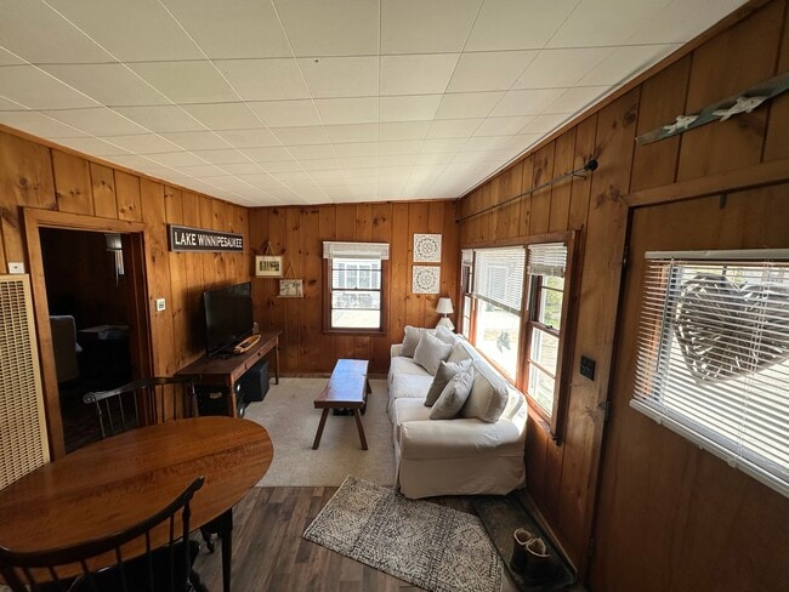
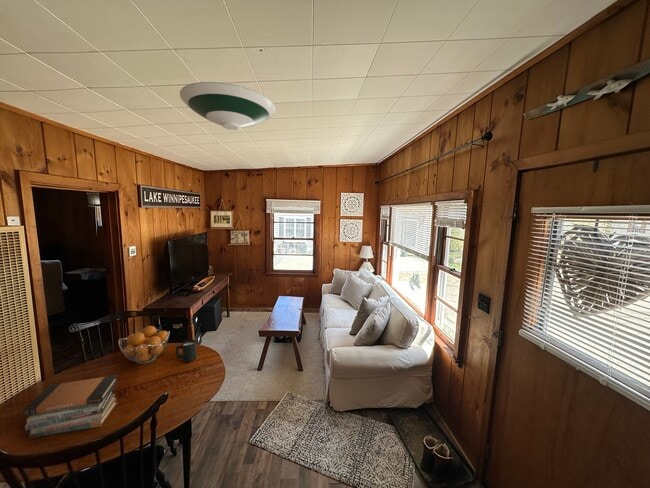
+ book stack (75, 405)
+ mug (186, 351)
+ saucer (230, 116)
+ fruit basket (145, 344)
